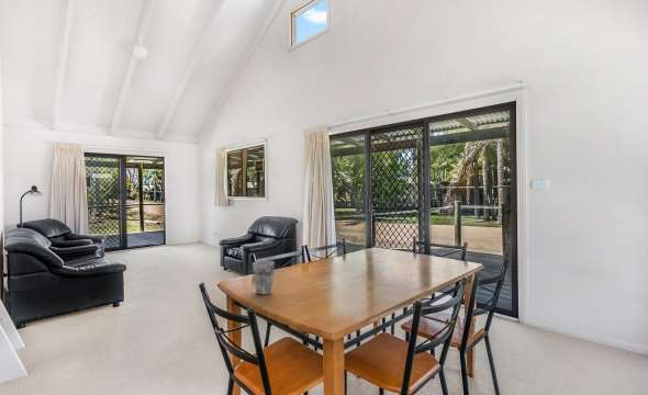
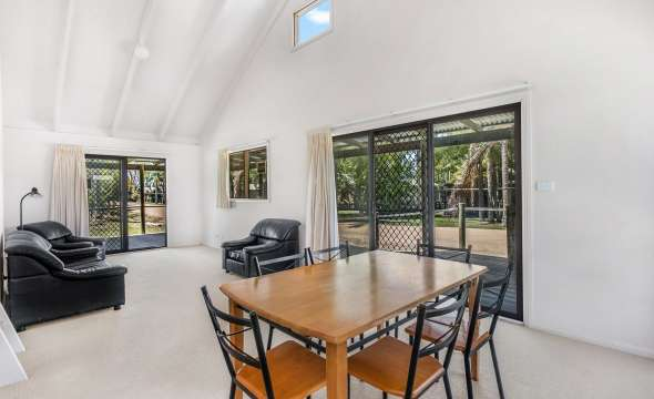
- cup (264, 276)
